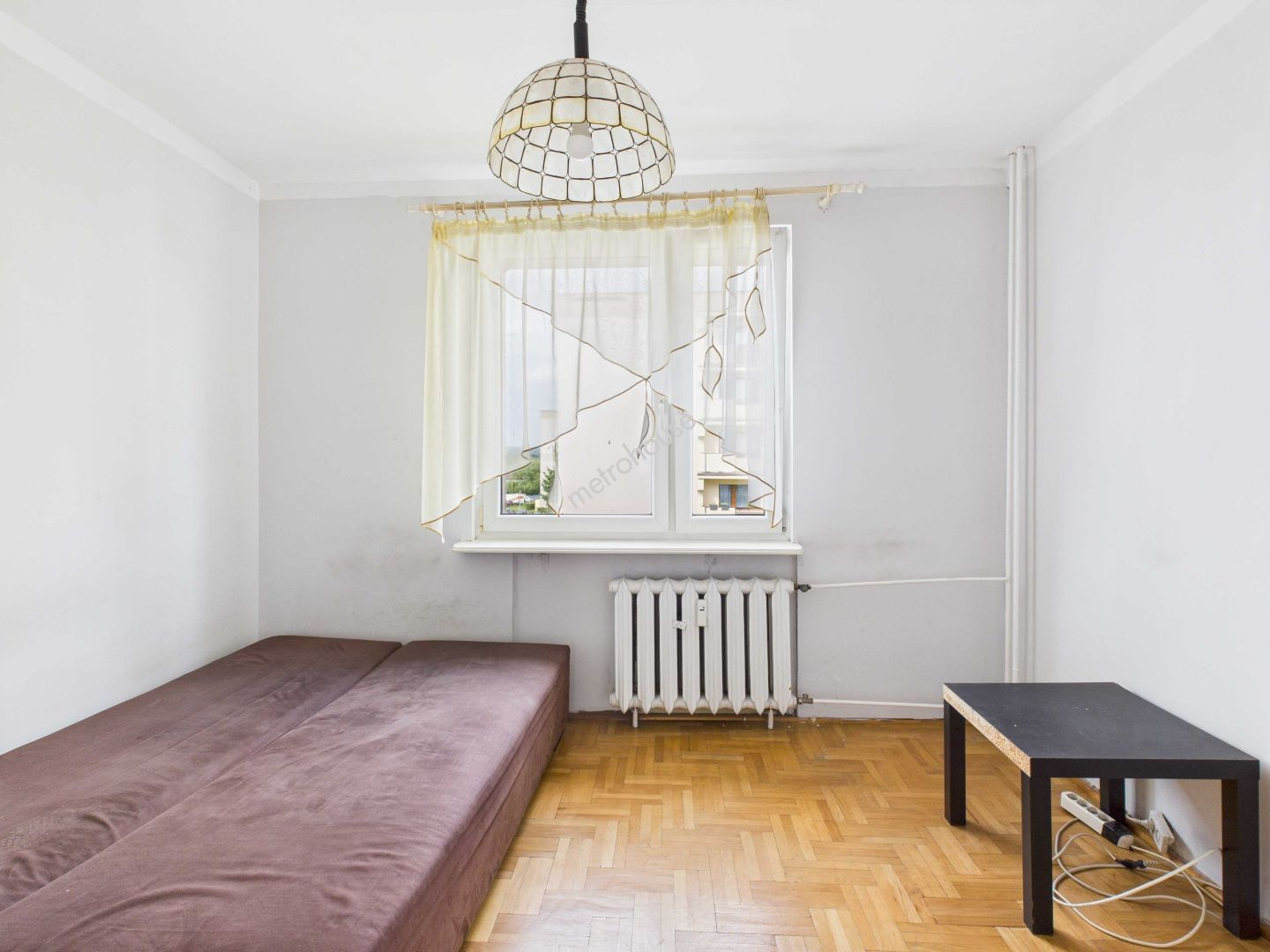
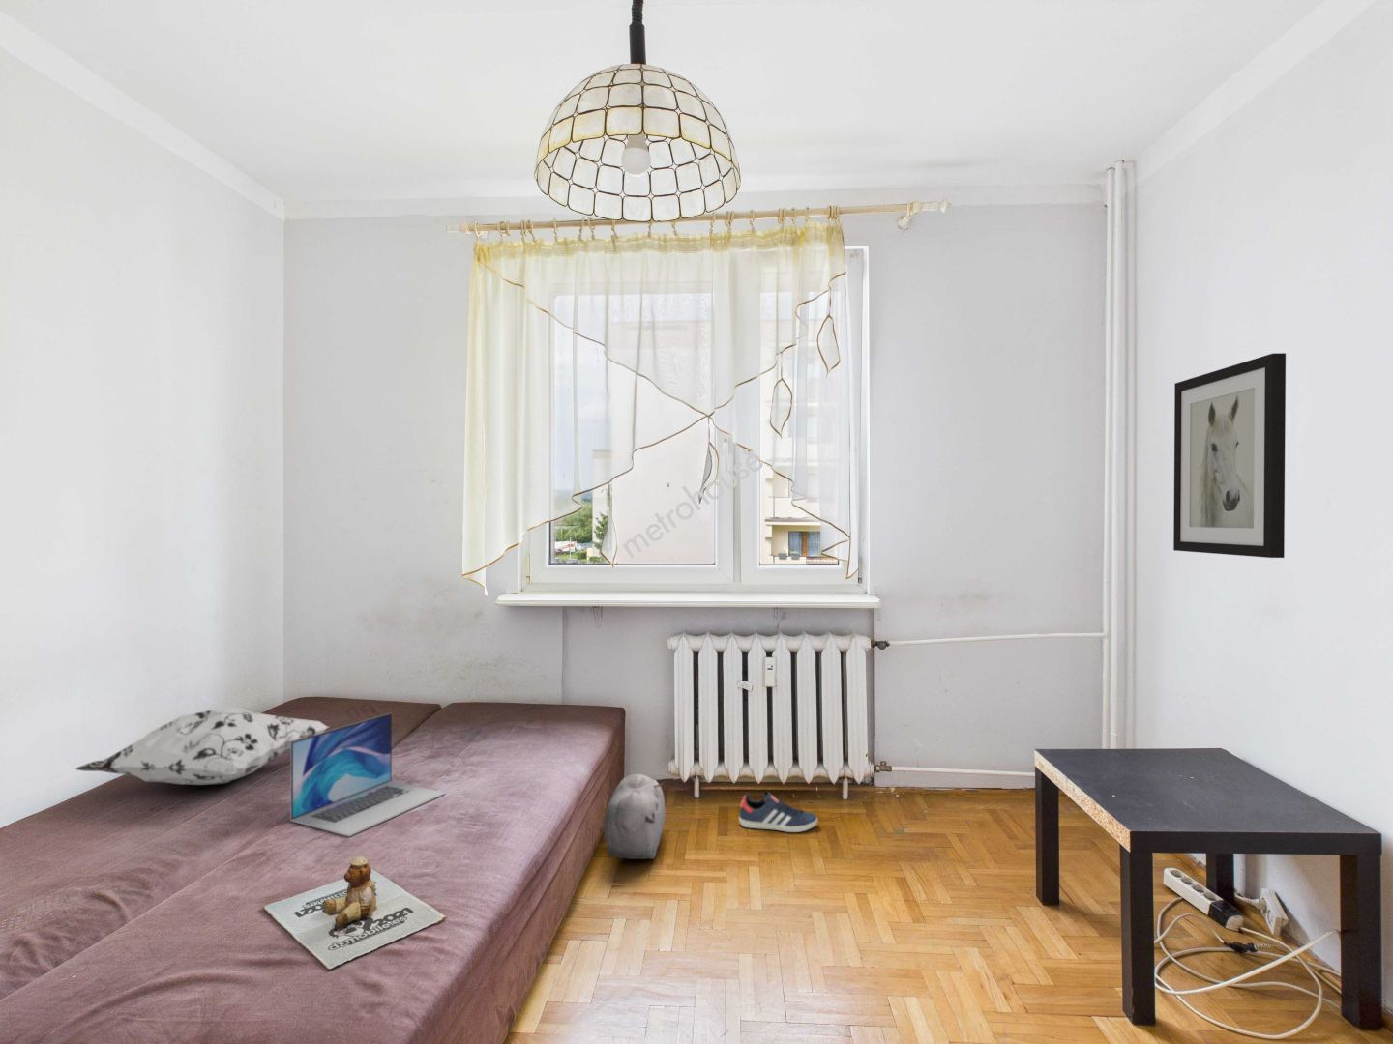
+ plush toy (635, 806)
+ laptop (372, 769)
+ sneaker (778, 809)
+ wall art (1224, 461)
+ teddy bear (353, 885)
+ decorative pillow (213, 747)
